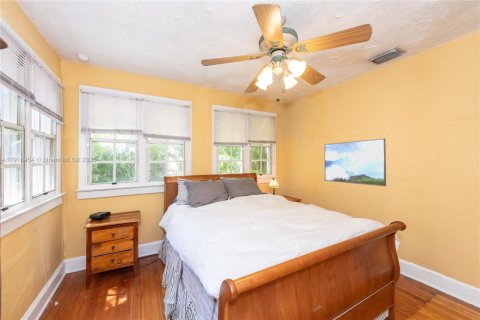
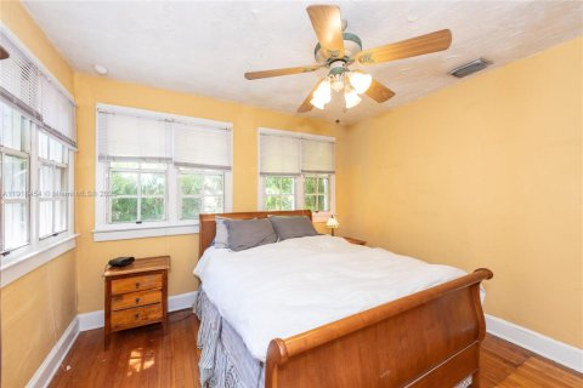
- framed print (351, 162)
